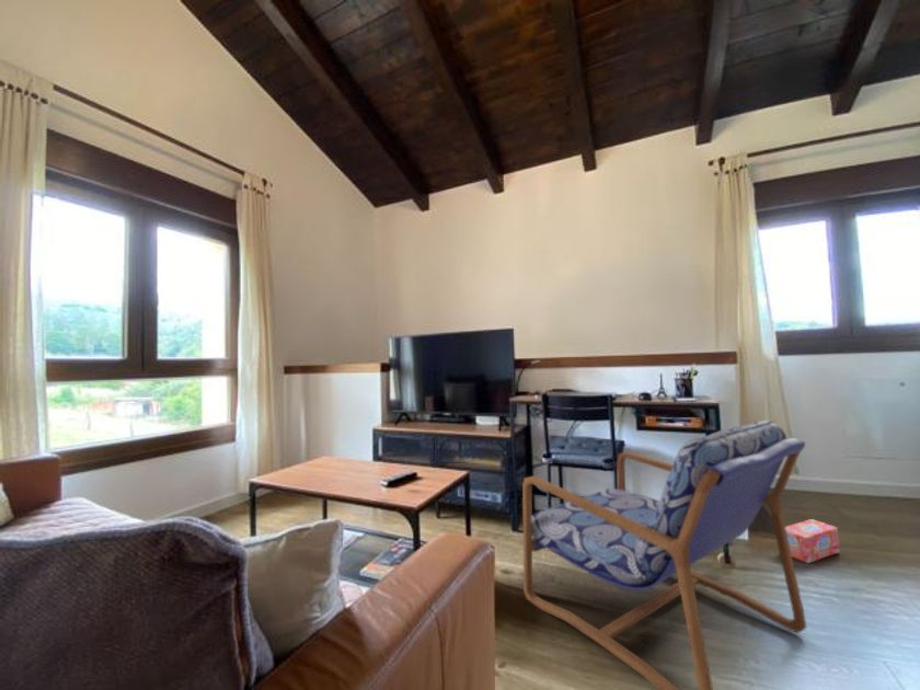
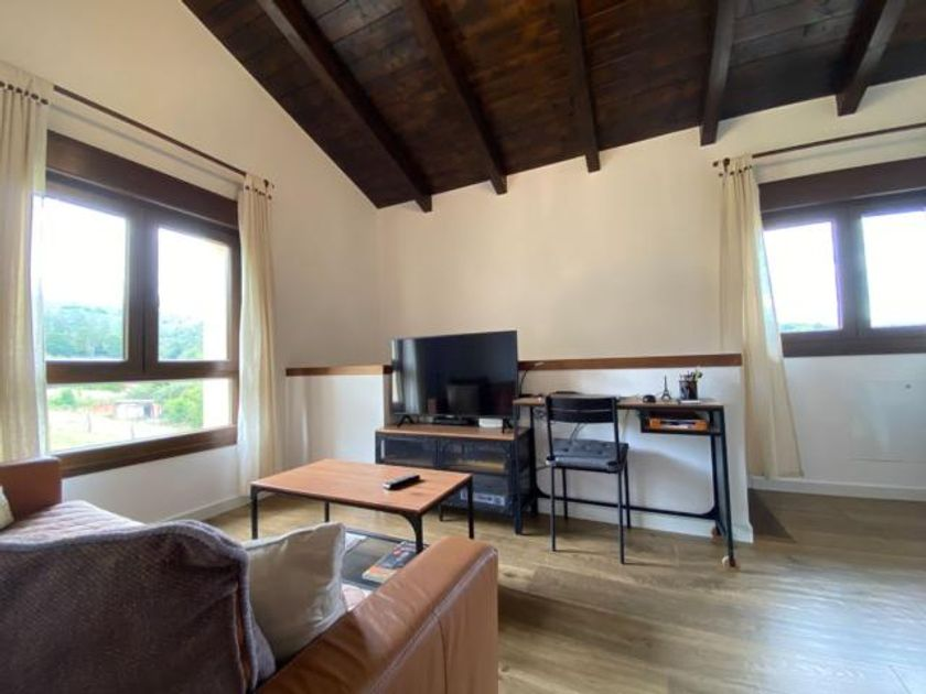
- box (808, 540)
- armchair (649, 516)
